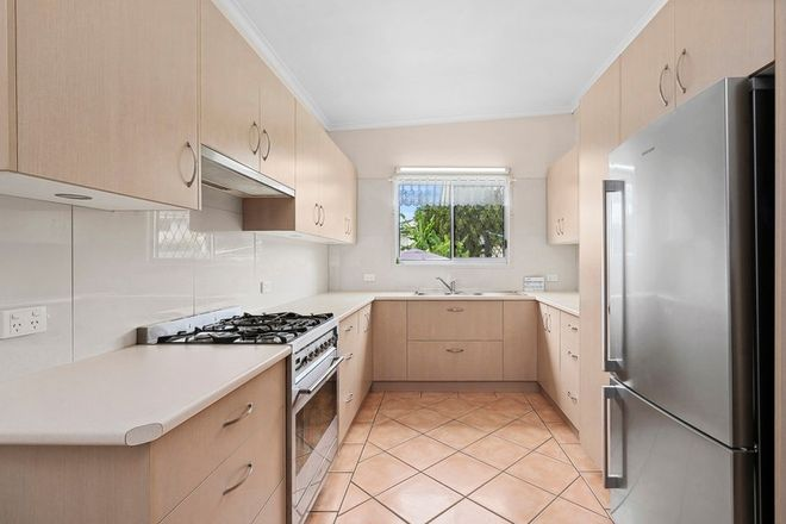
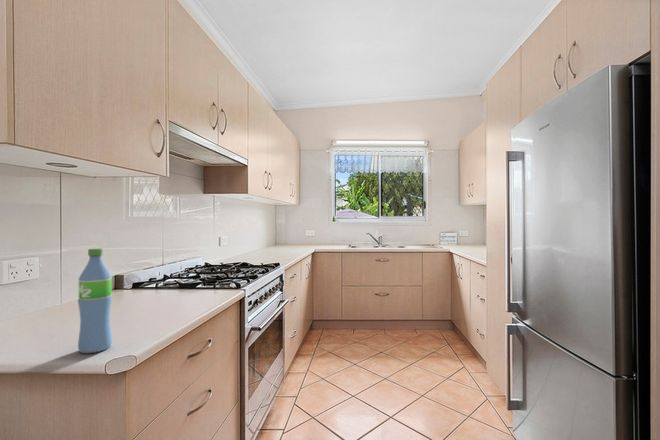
+ water bottle (95, 298)
